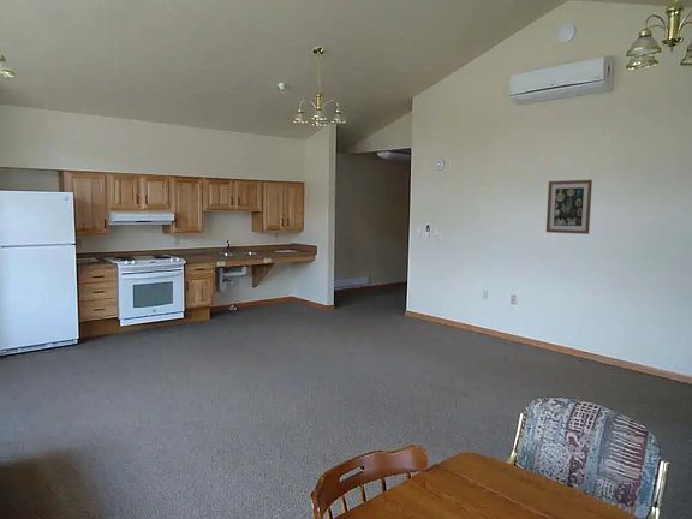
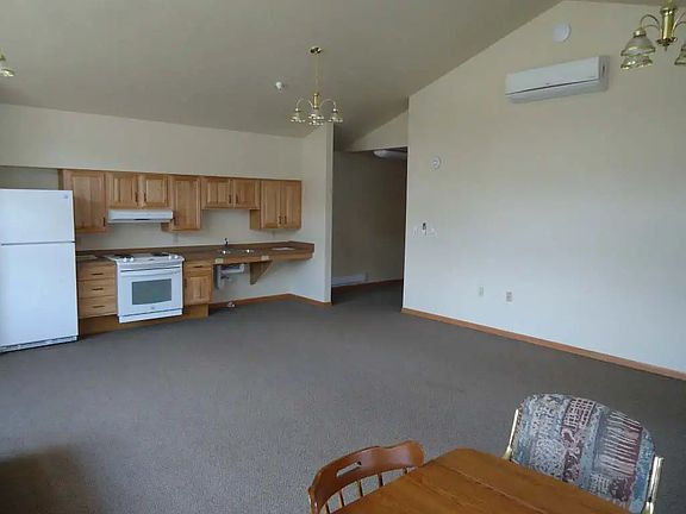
- wall art (568, 207)
